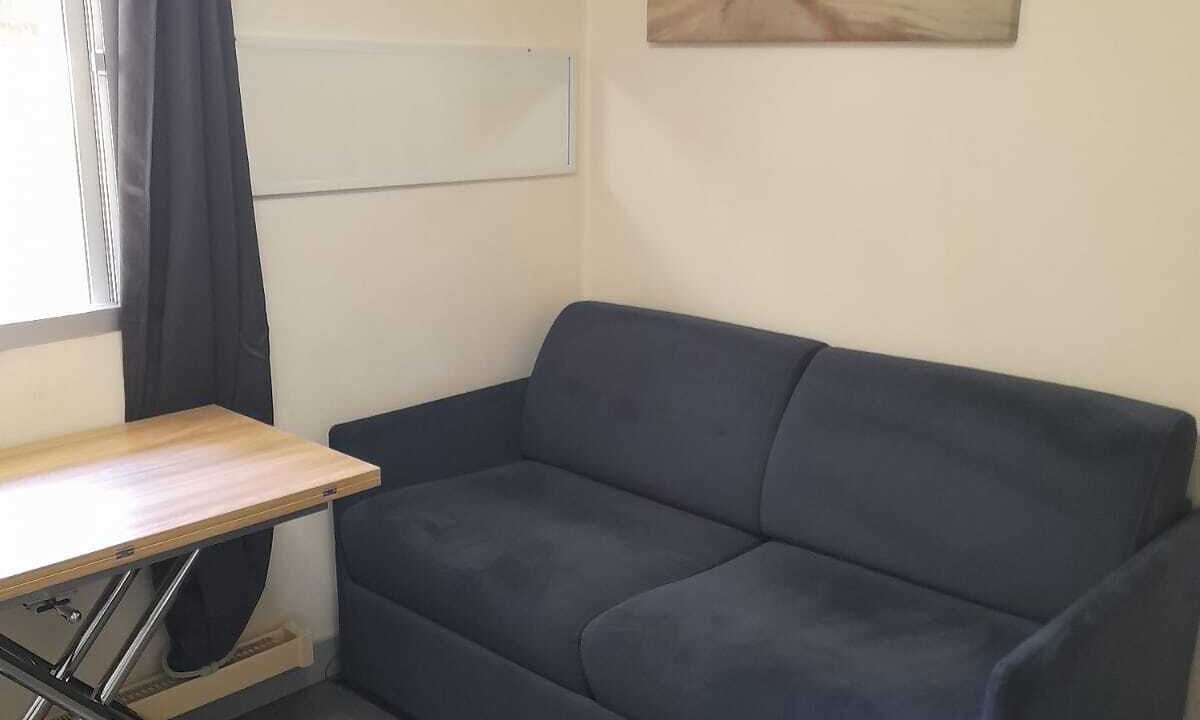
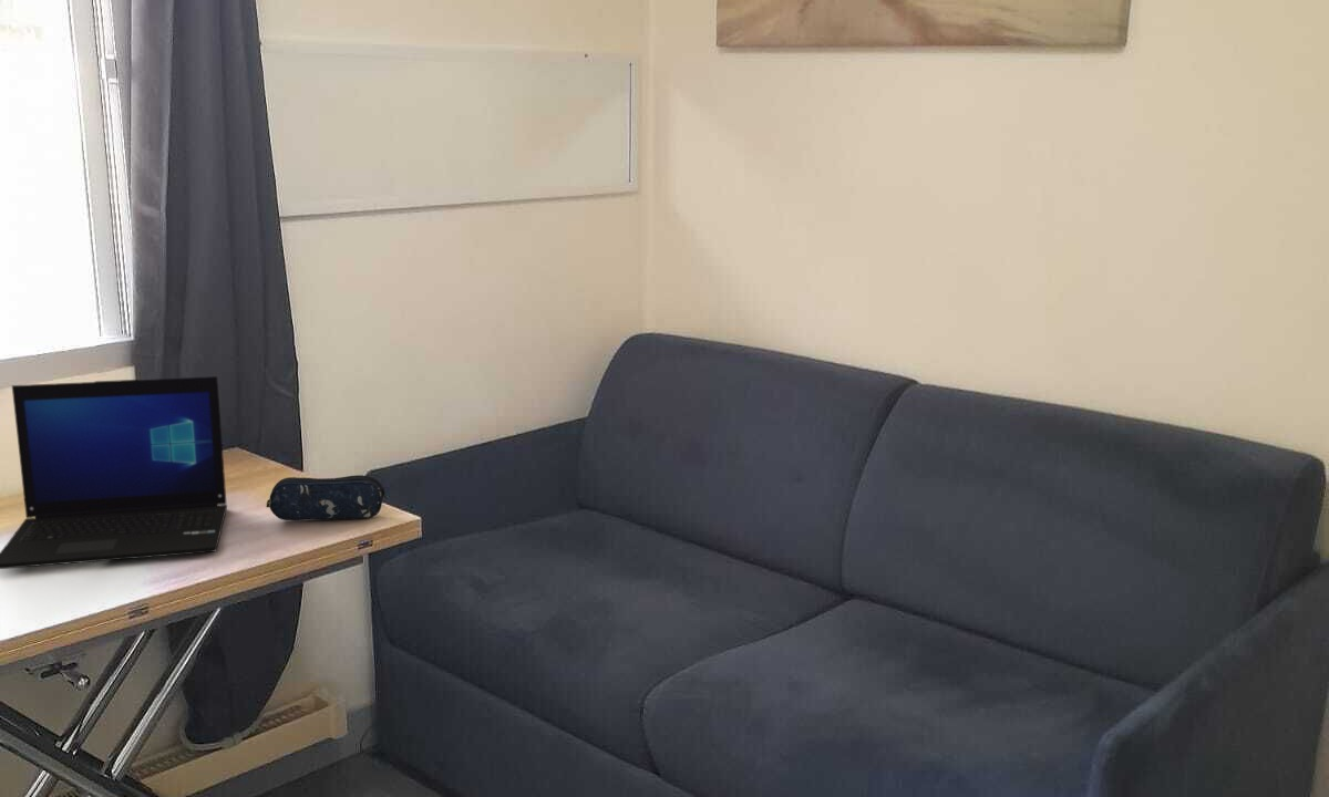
+ pencil case (327, 498)
+ laptop (112, 467)
